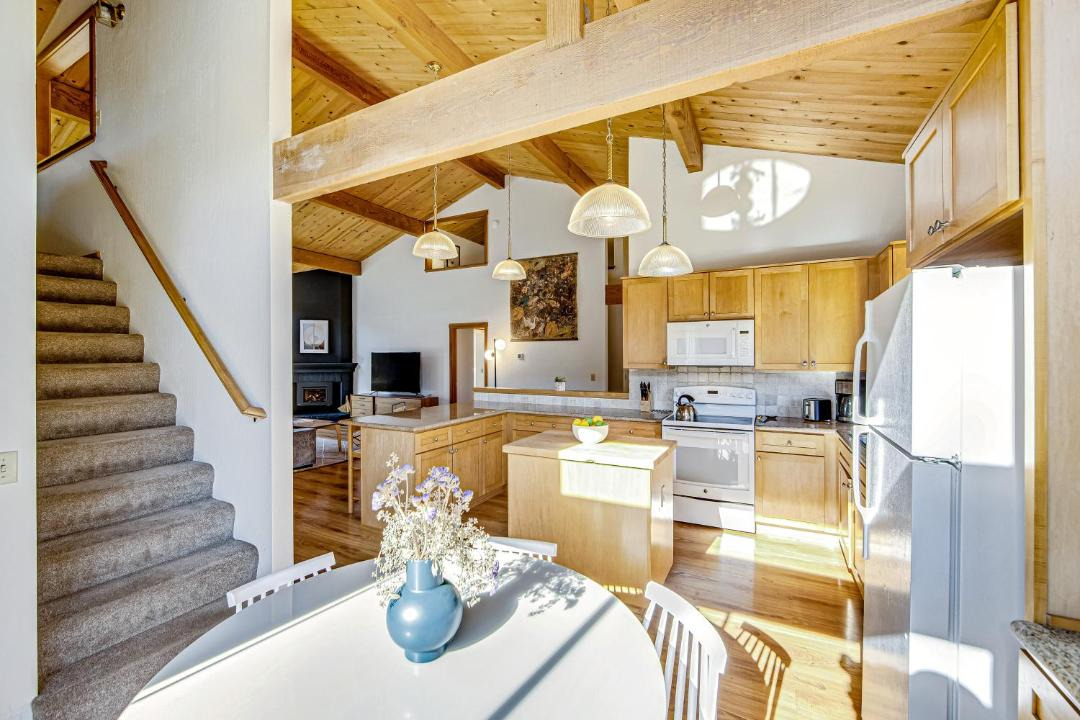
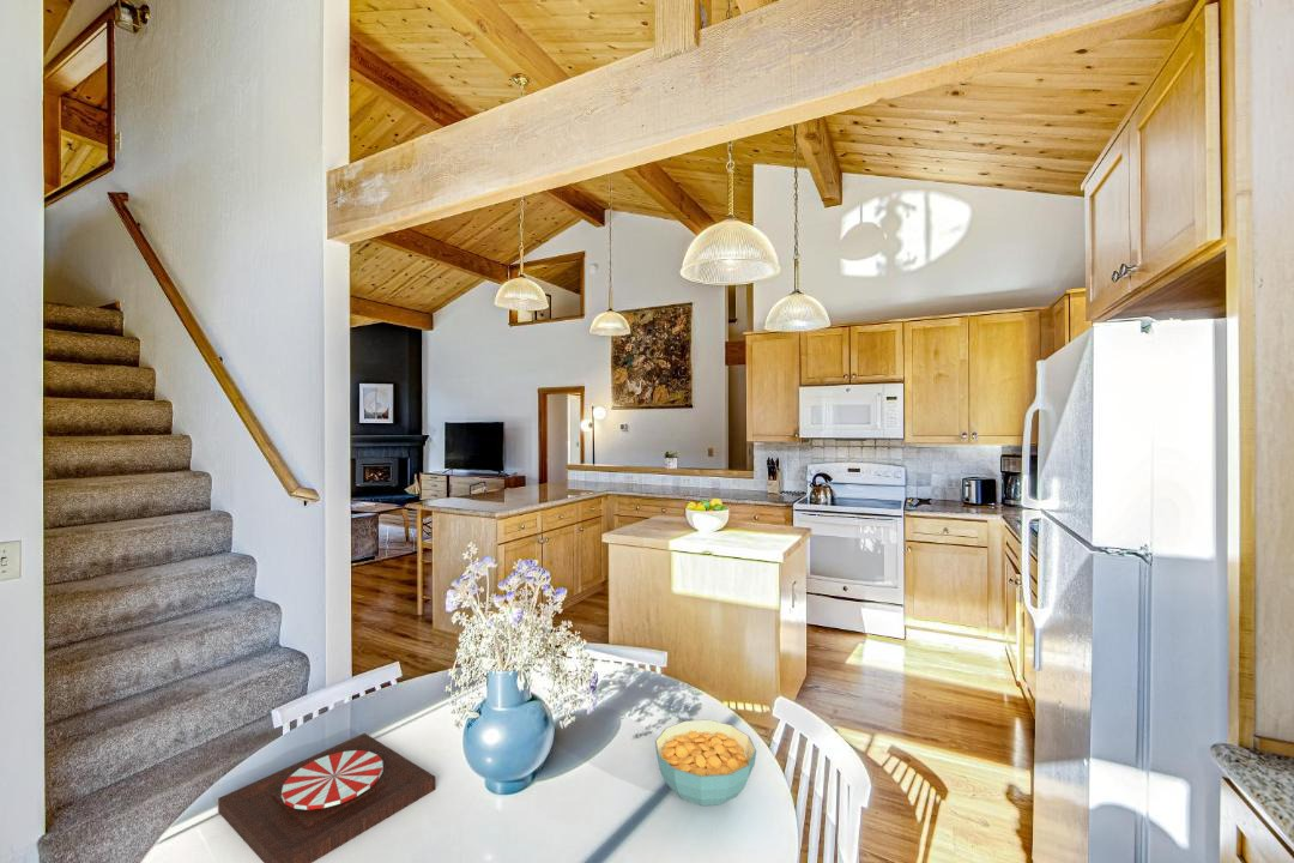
+ plate (329, 789)
+ cereal bowl (705, 770)
